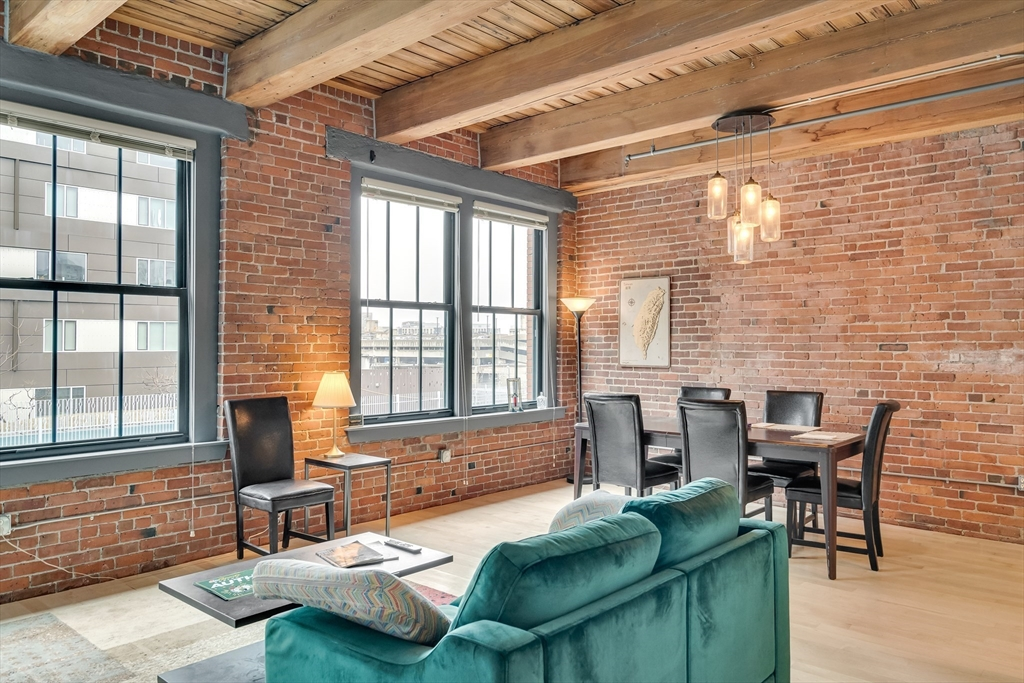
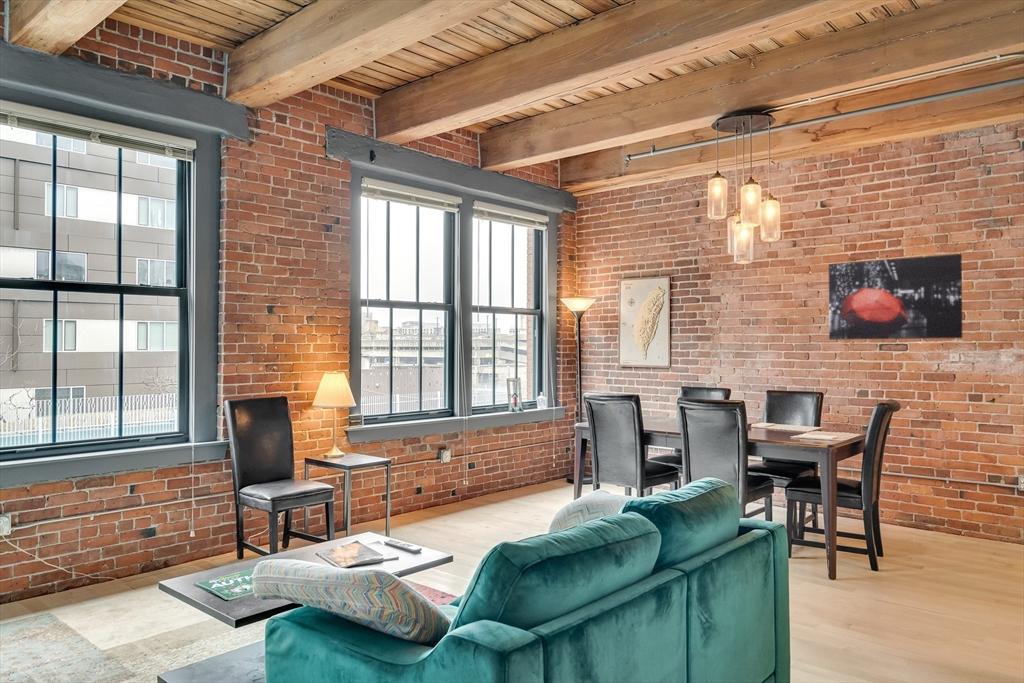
+ wall art (891, 299)
